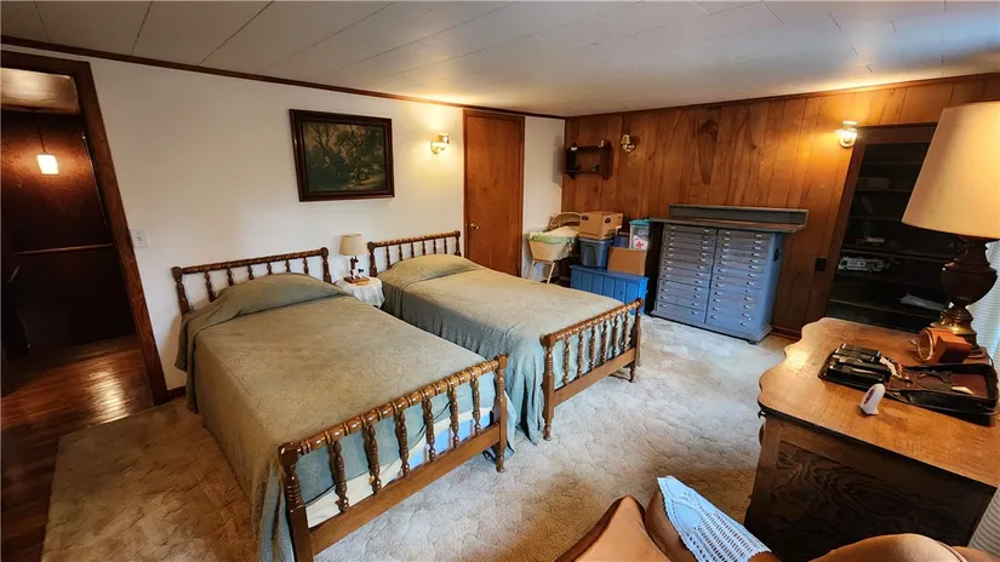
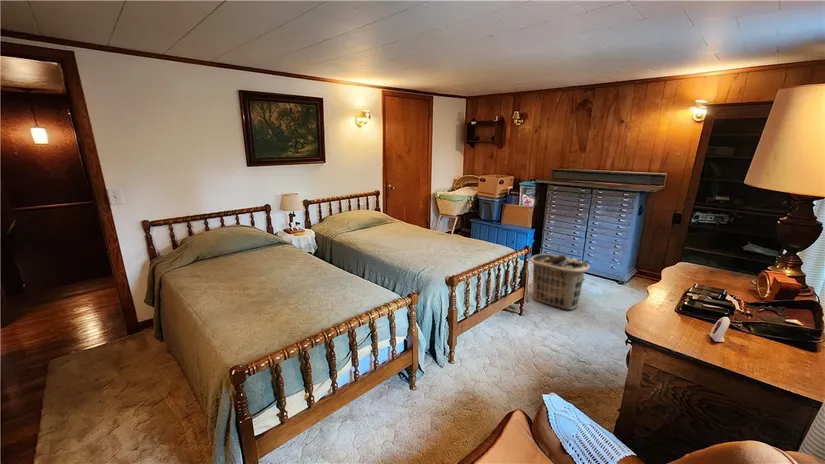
+ clothes hamper (557, 277)
